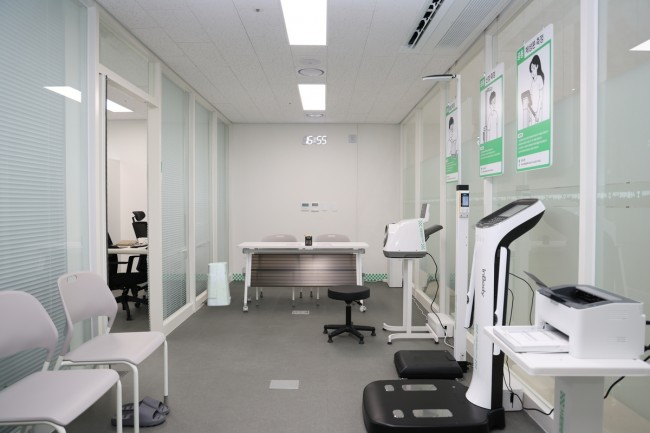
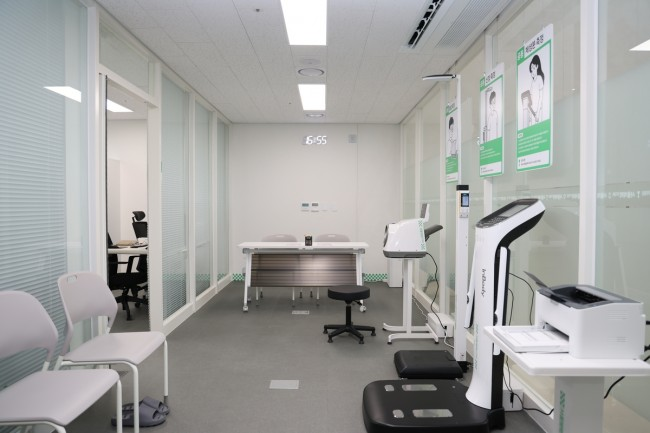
- air purifier (218, 283)
